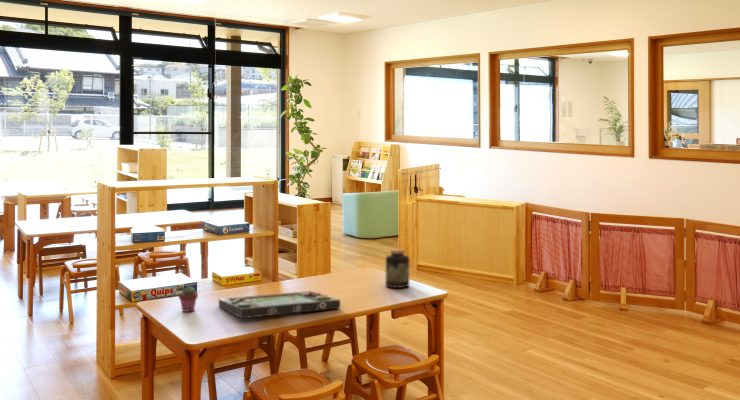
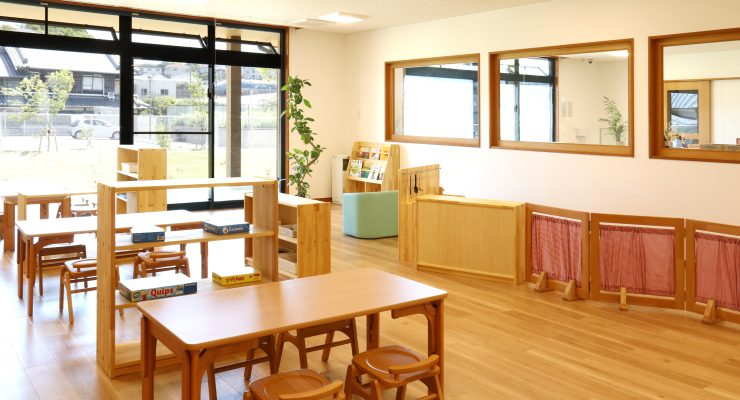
- potted succulent (188, 298)
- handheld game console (279, 302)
- jar (397, 268)
